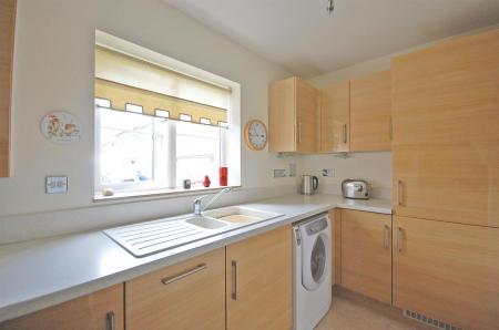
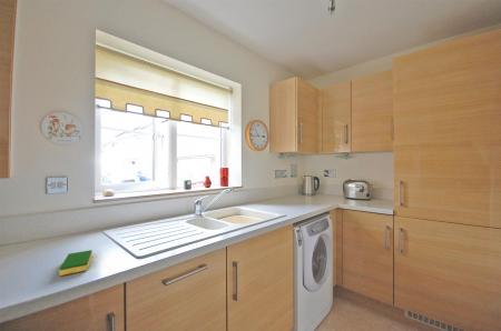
+ dish sponge (77, 261)
